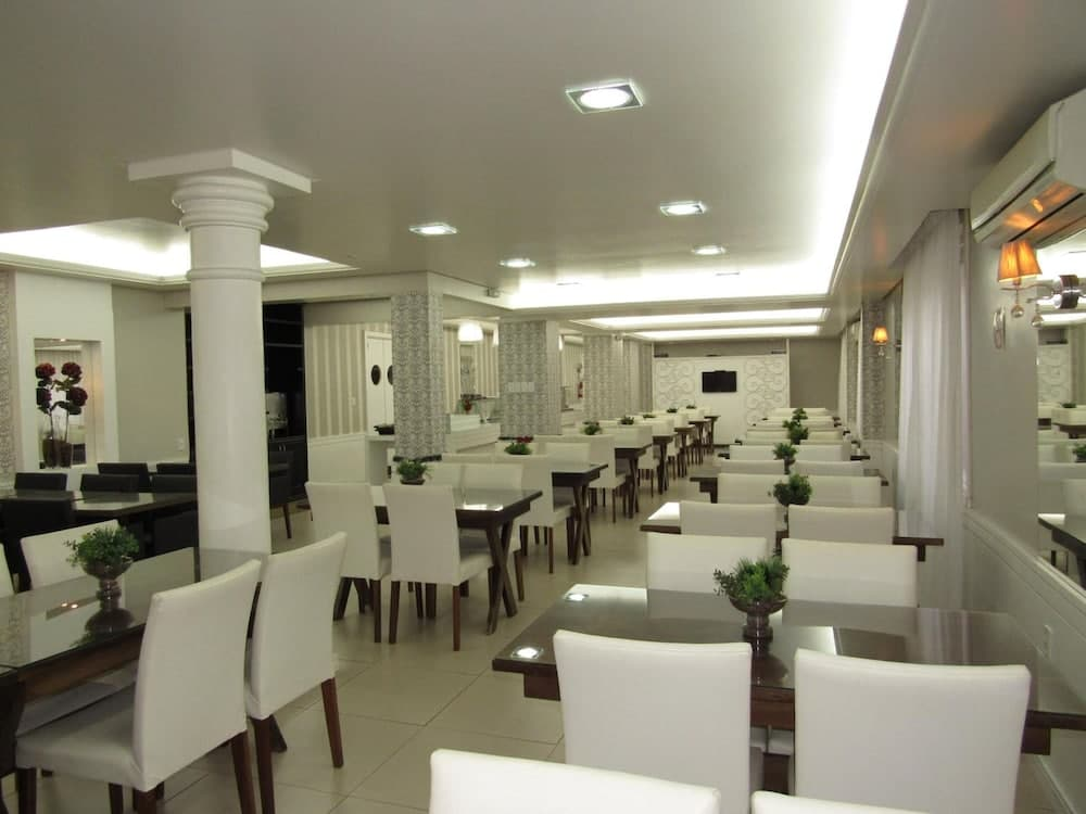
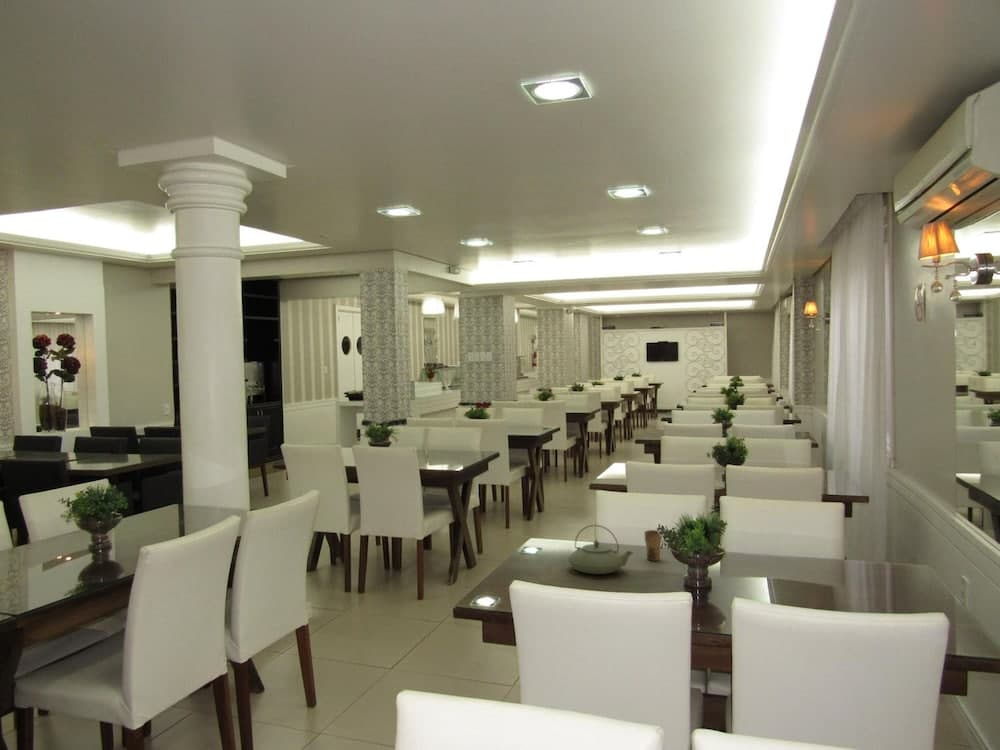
+ cup (653, 542)
+ teapot (600, 547)
